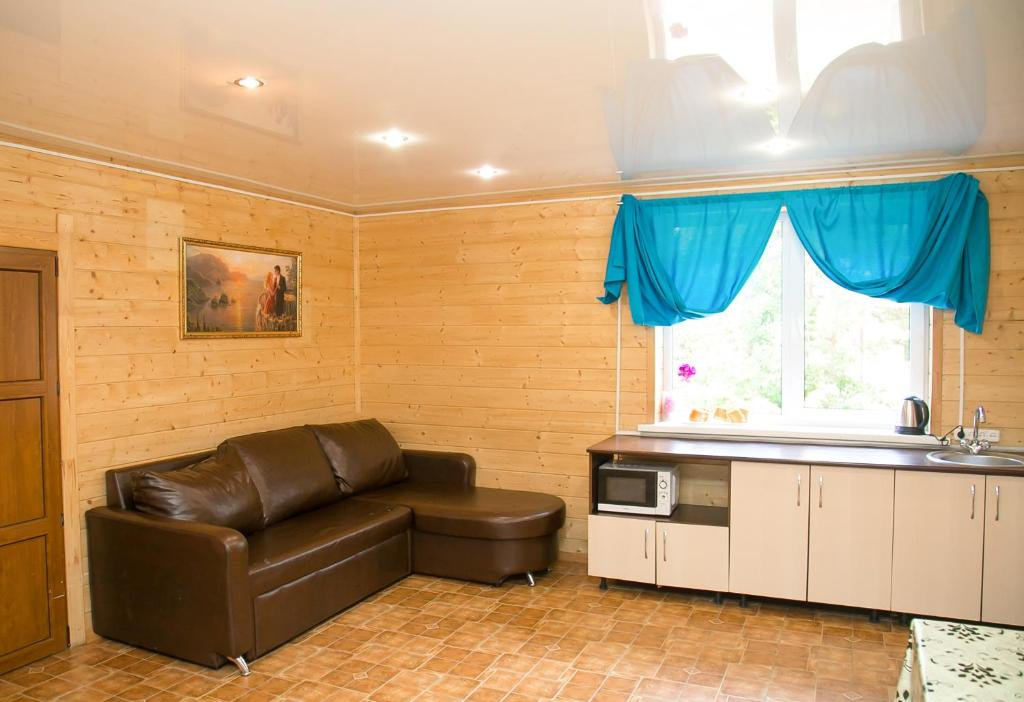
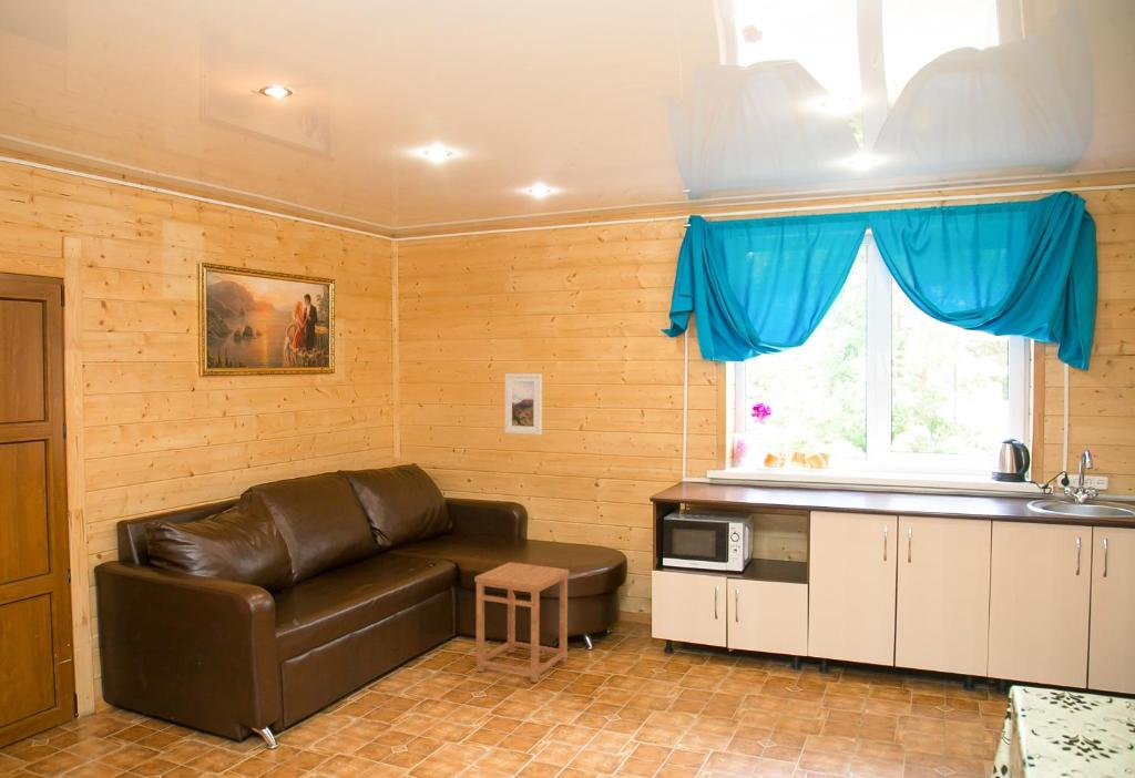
+ side table (514, 618)
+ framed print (523, 403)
